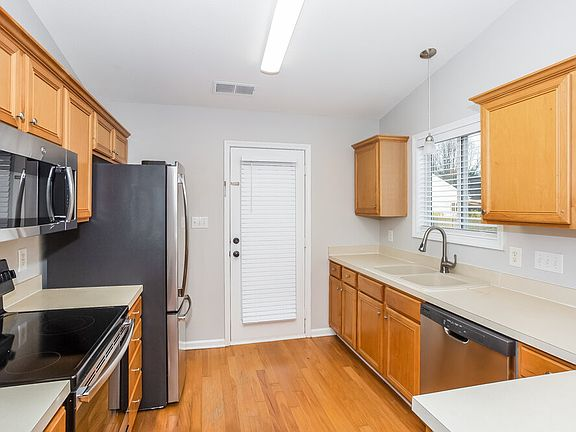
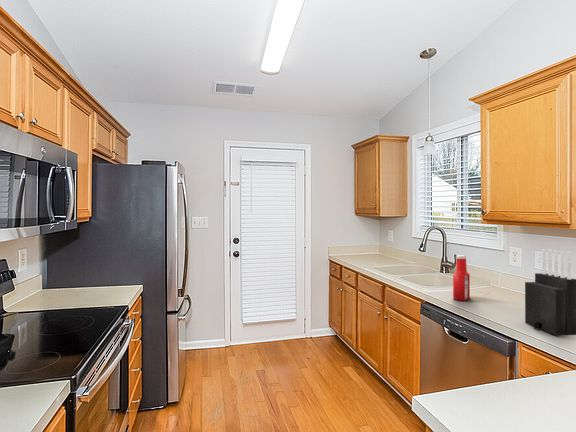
+ soap bottle (461, 276)
+ knife block (548, 289)
